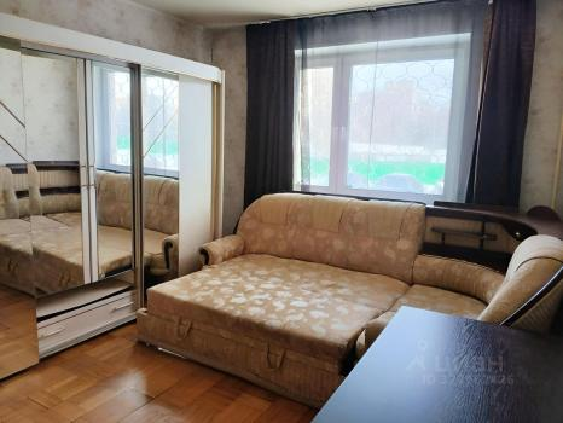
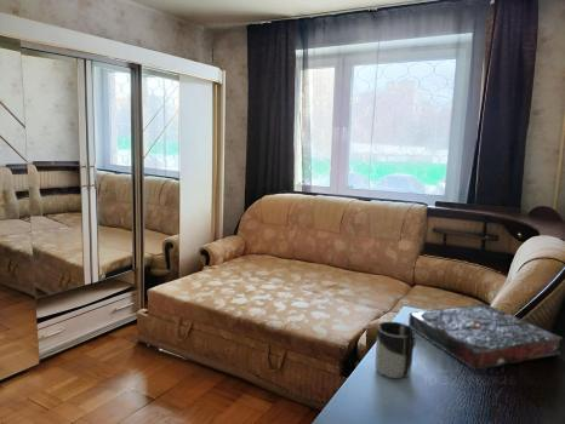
+ cup (398, 348)
+ book (480, 331)
